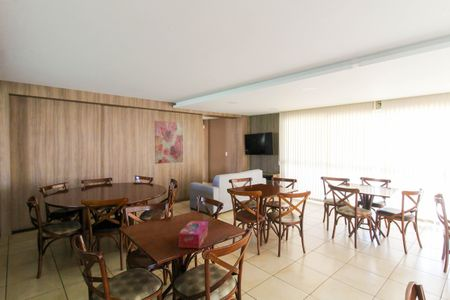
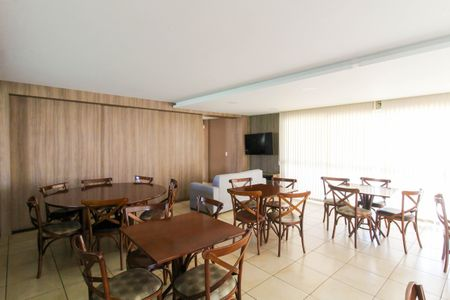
- tissue box (194, 233)
- wall art (169, 142)
